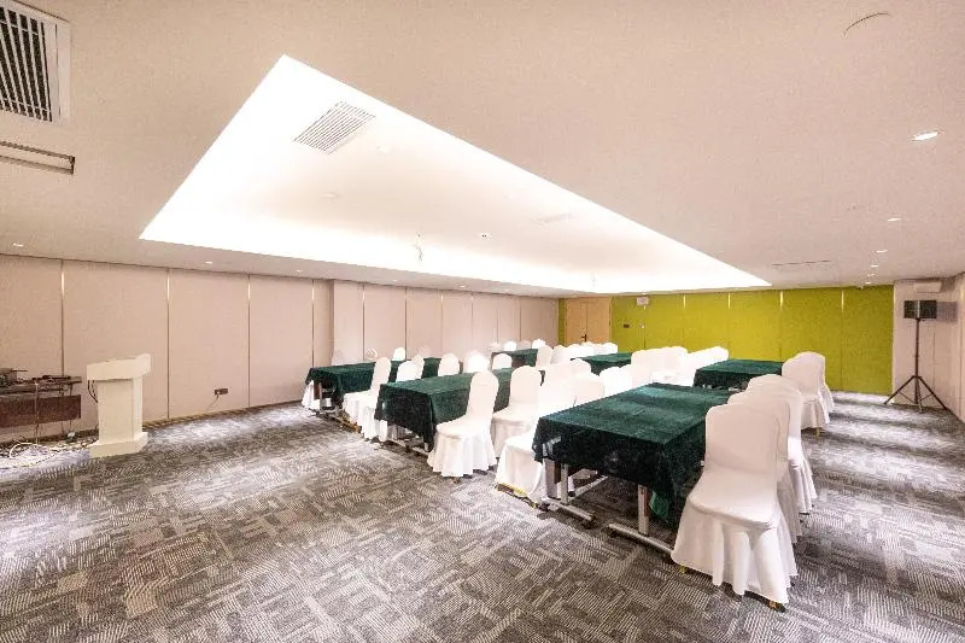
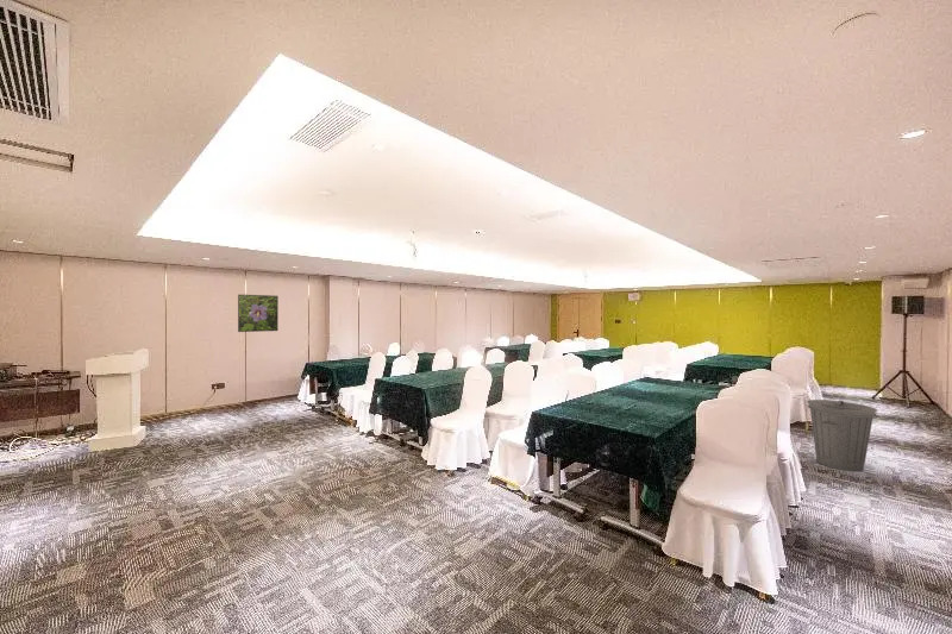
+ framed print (258, 313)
+ trash can (840, 432)
